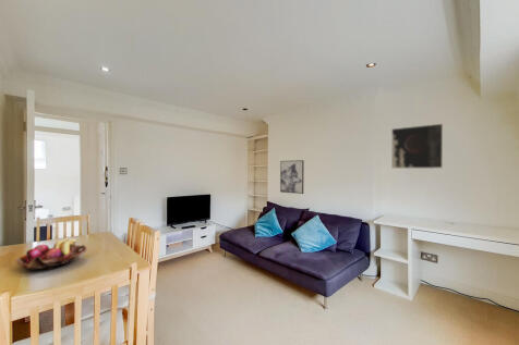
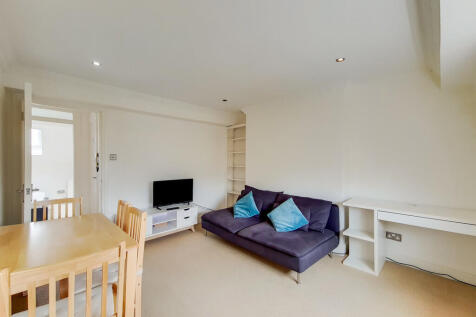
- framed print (415, 147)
- wall art (291, 176)
- fruit basket (55, 252)
